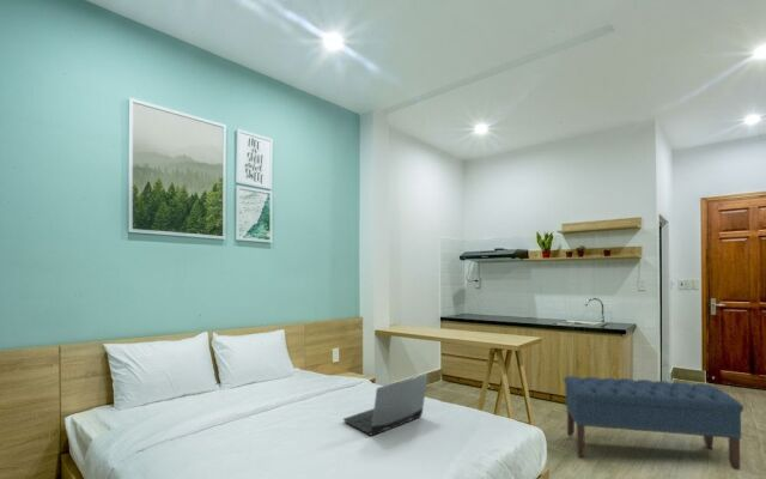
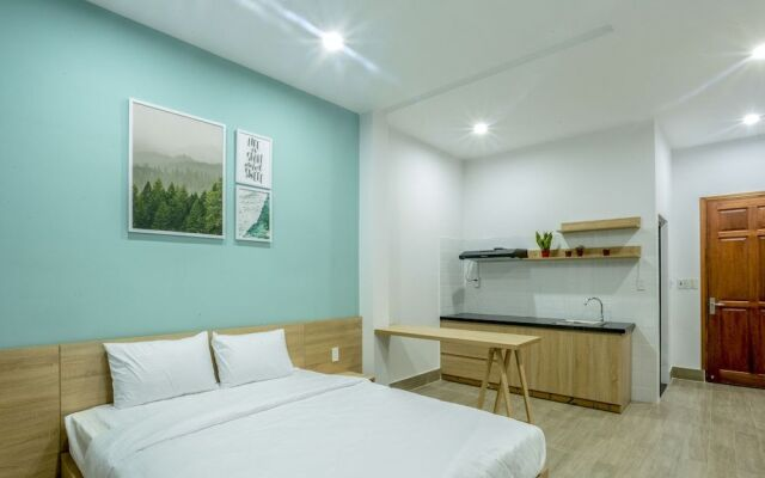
- laptop computer (385, 398)
- bench (645, 418)
